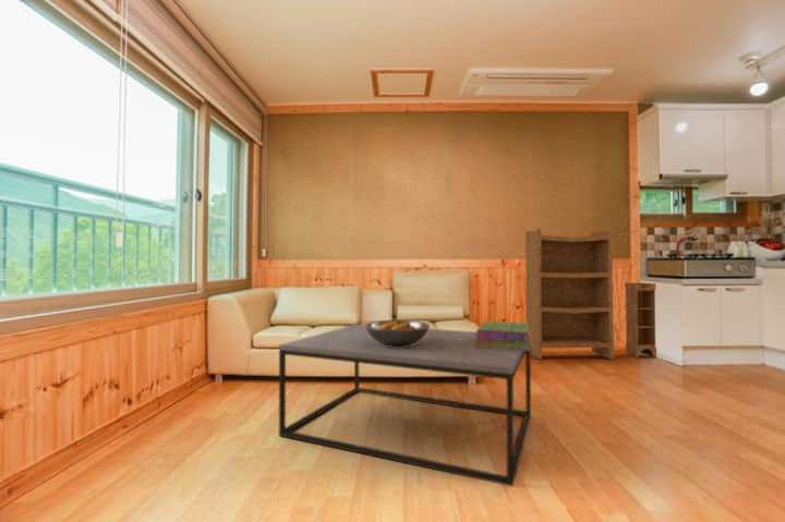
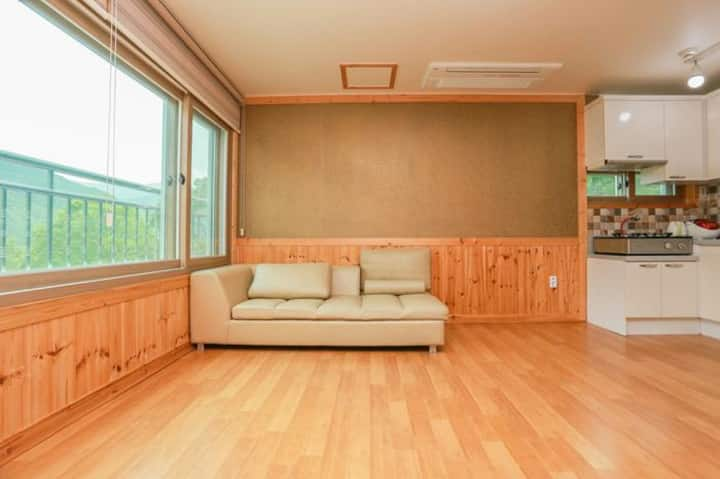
- bookshelf (590, 292)
- coffee table (411, 394)
- fruit bowl (397, 330)
- stack of books (503, 333)
